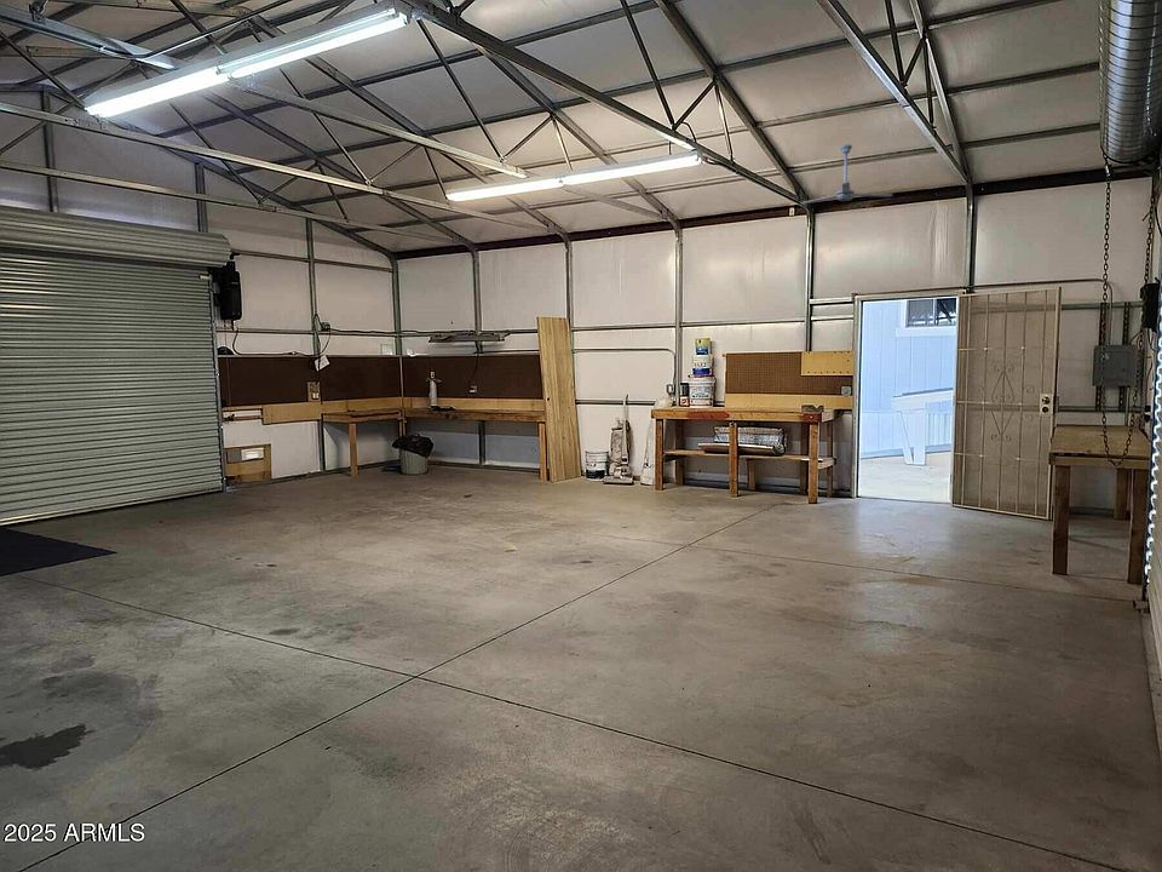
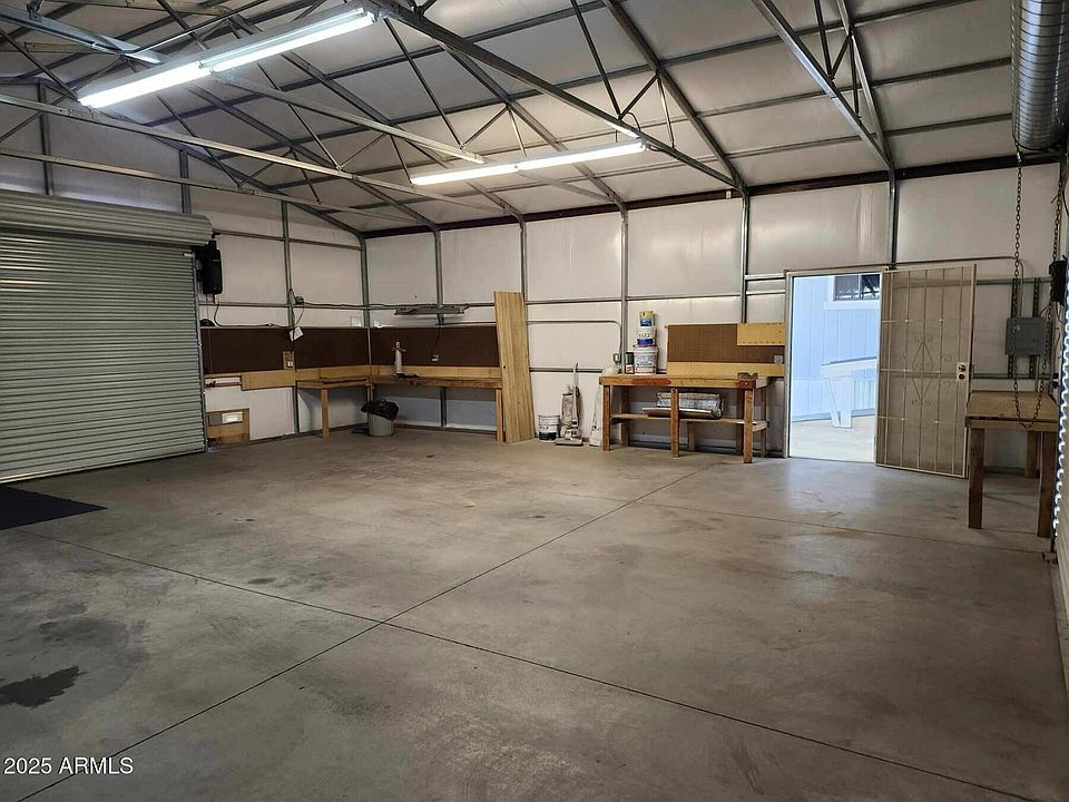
- ceiling fan (845, 170)
